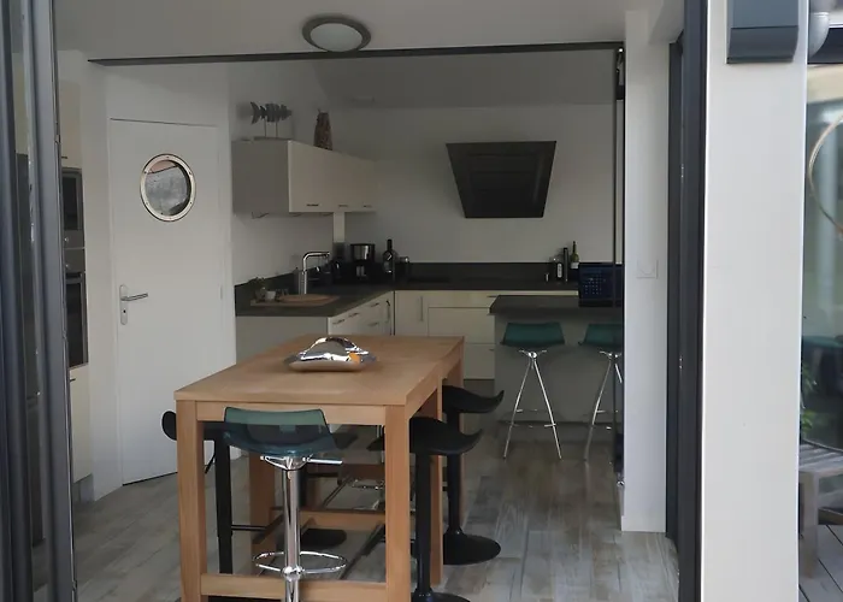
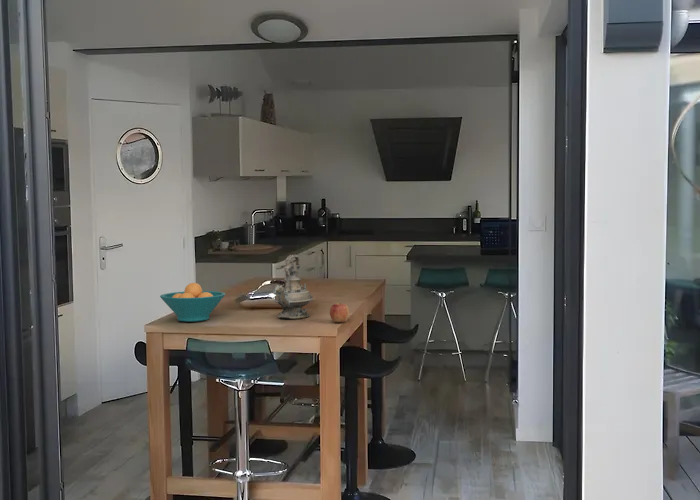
+ fruit bowl (193, 301)
+ teapot (287, 287)
+ apple (339, 312)
